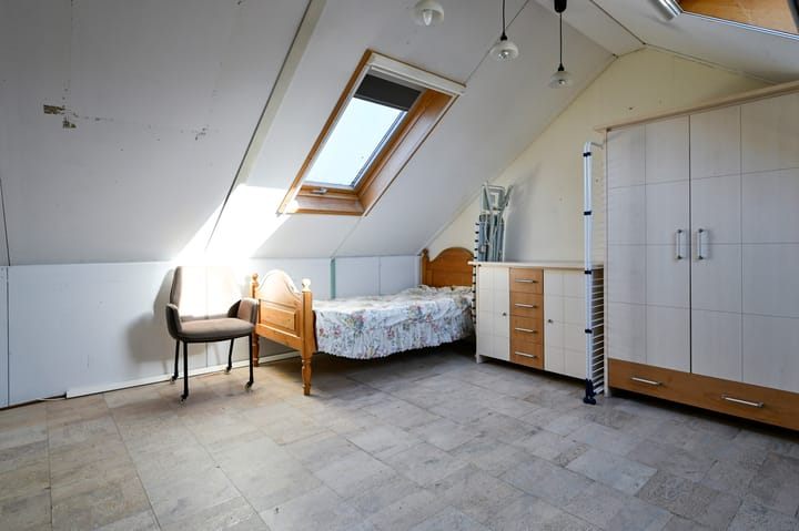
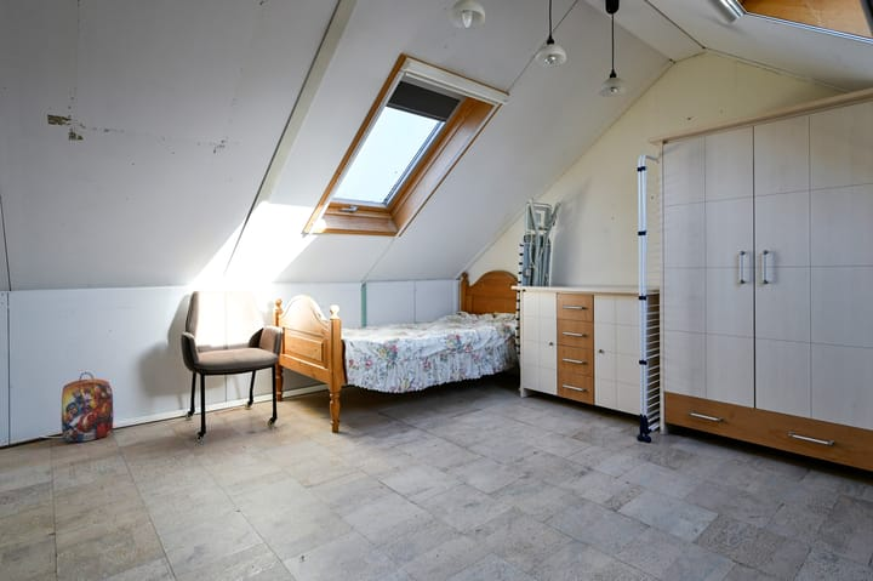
+ backpack (87, 405)
